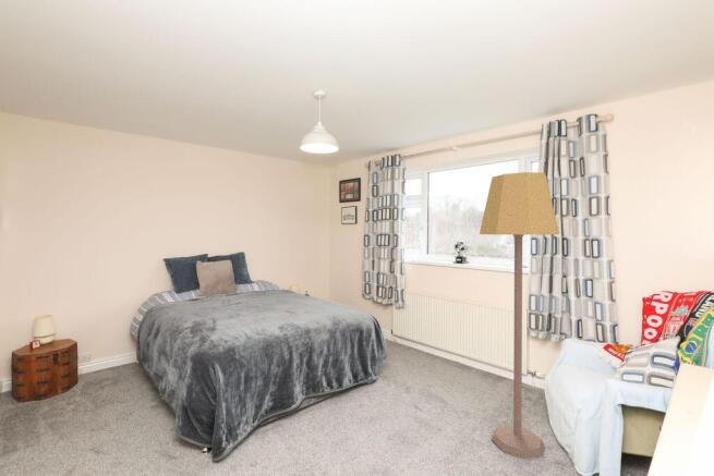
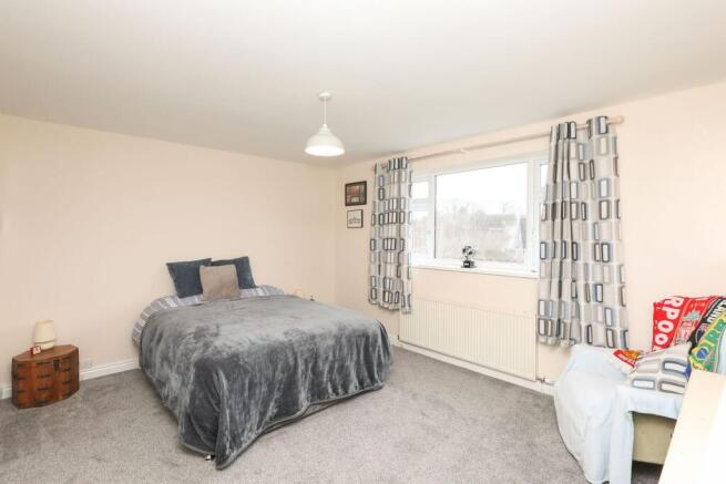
- lamp (518, 310)
